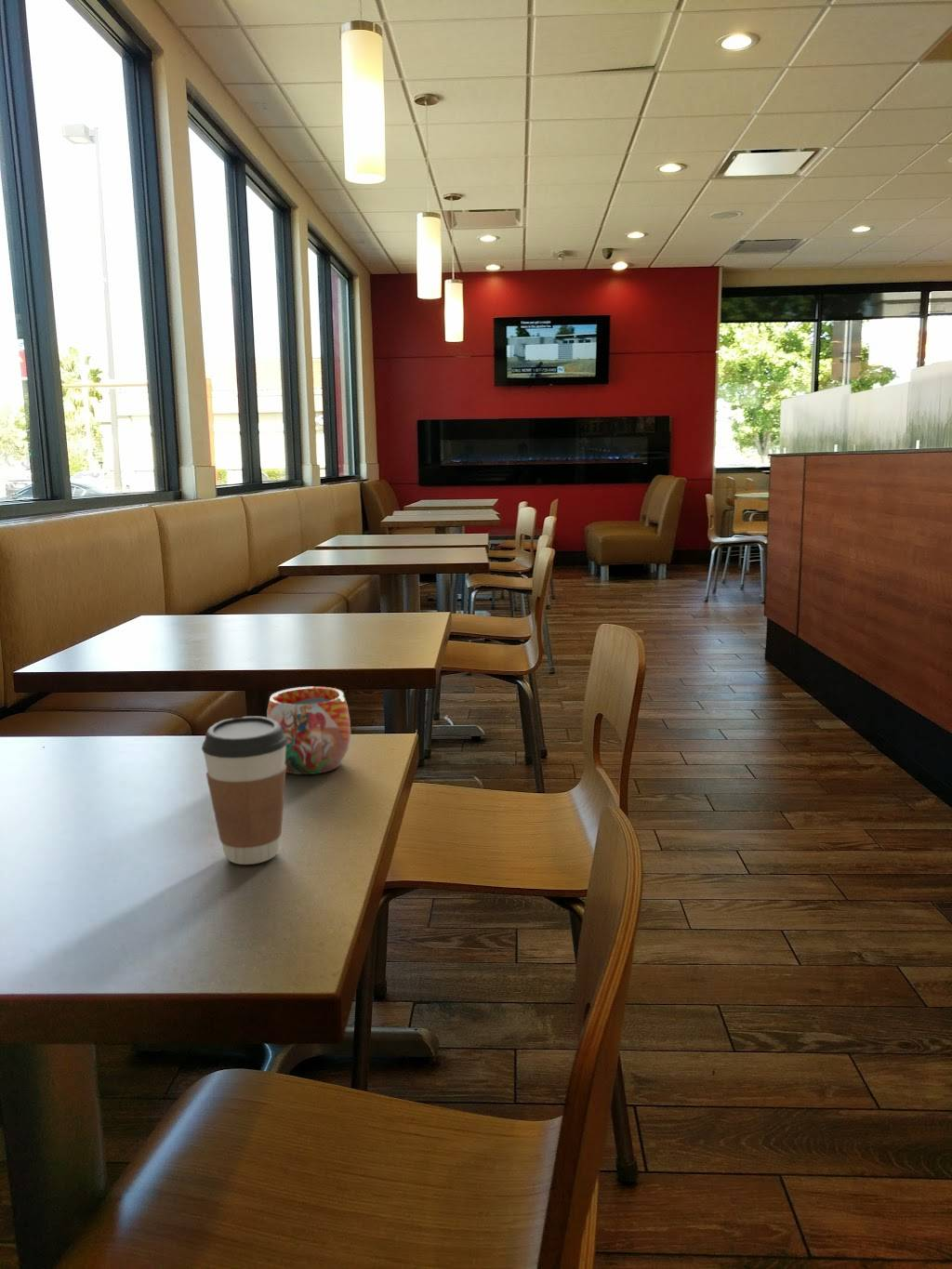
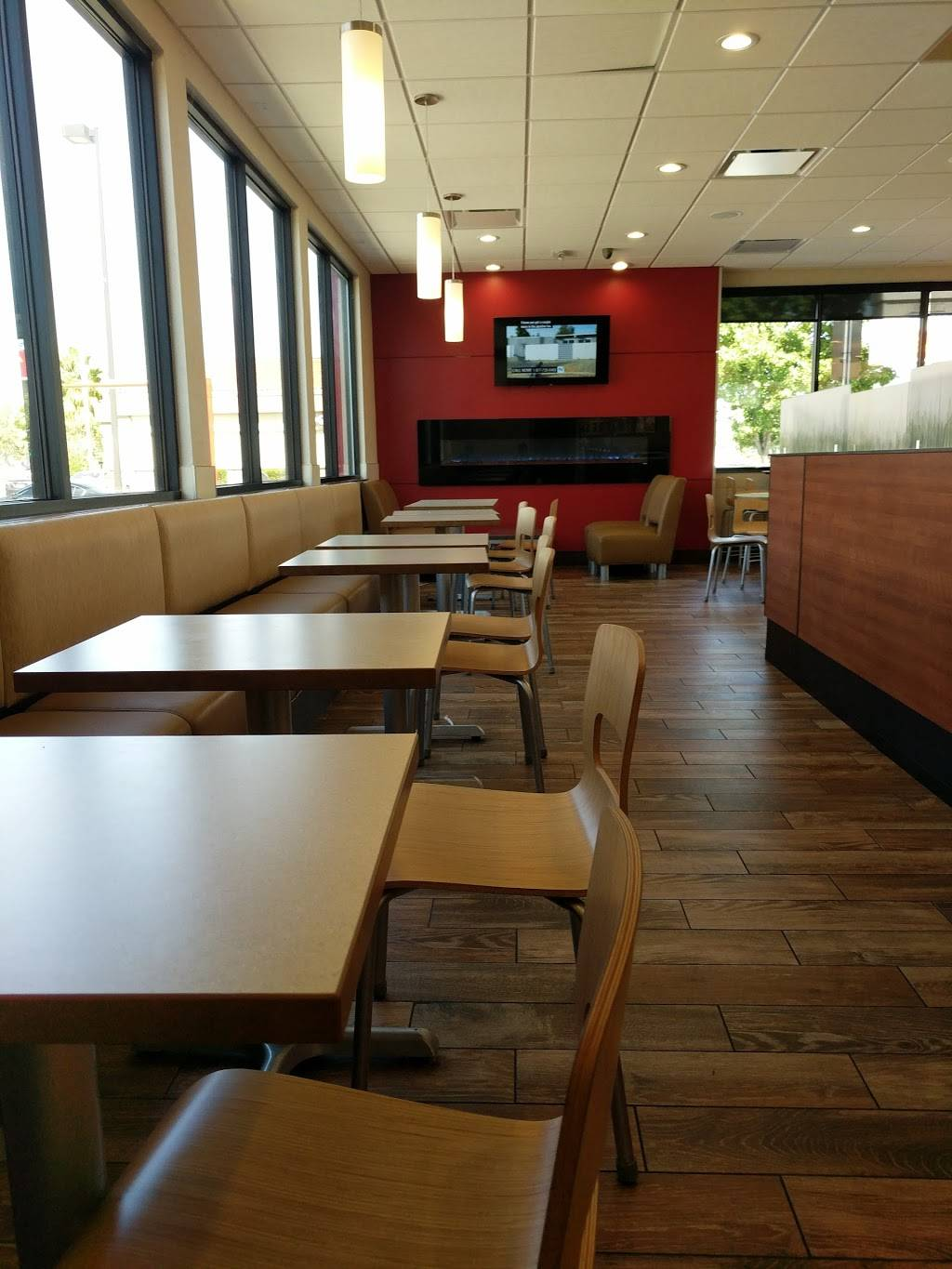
- mug (310, 733)
- coffee cup (247, 790)
